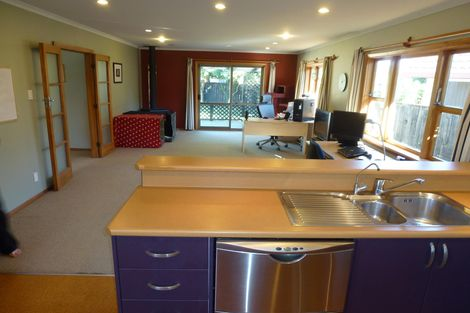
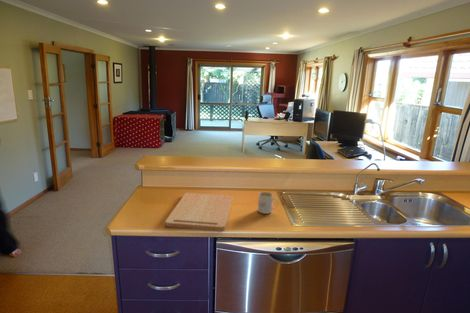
+ mug (268, 202)
+ cutting board (202, 209)
